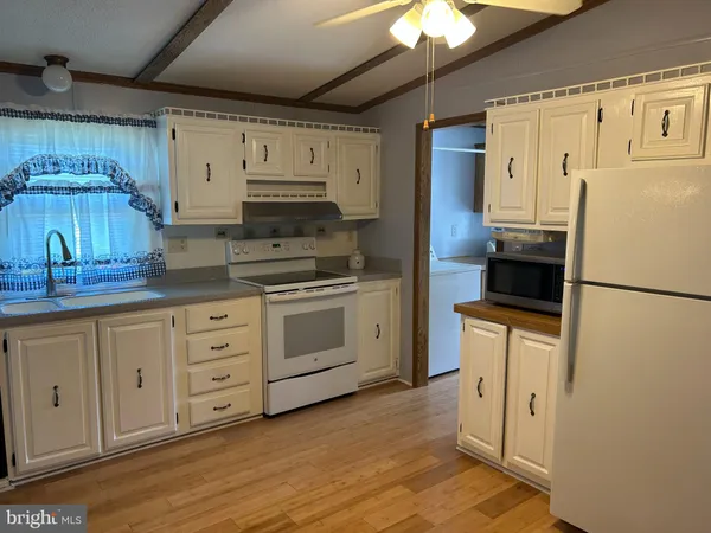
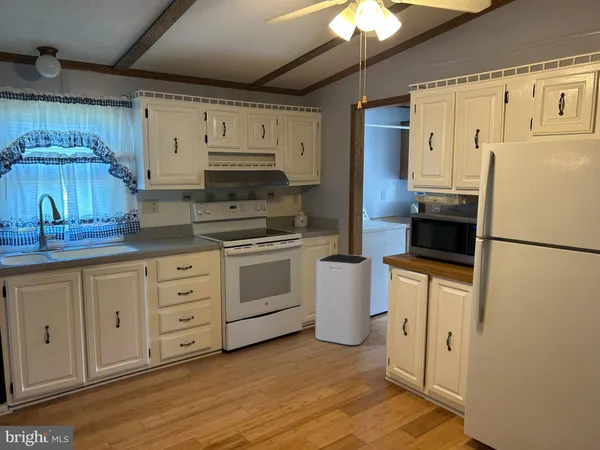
+ trash can (343, 296)
